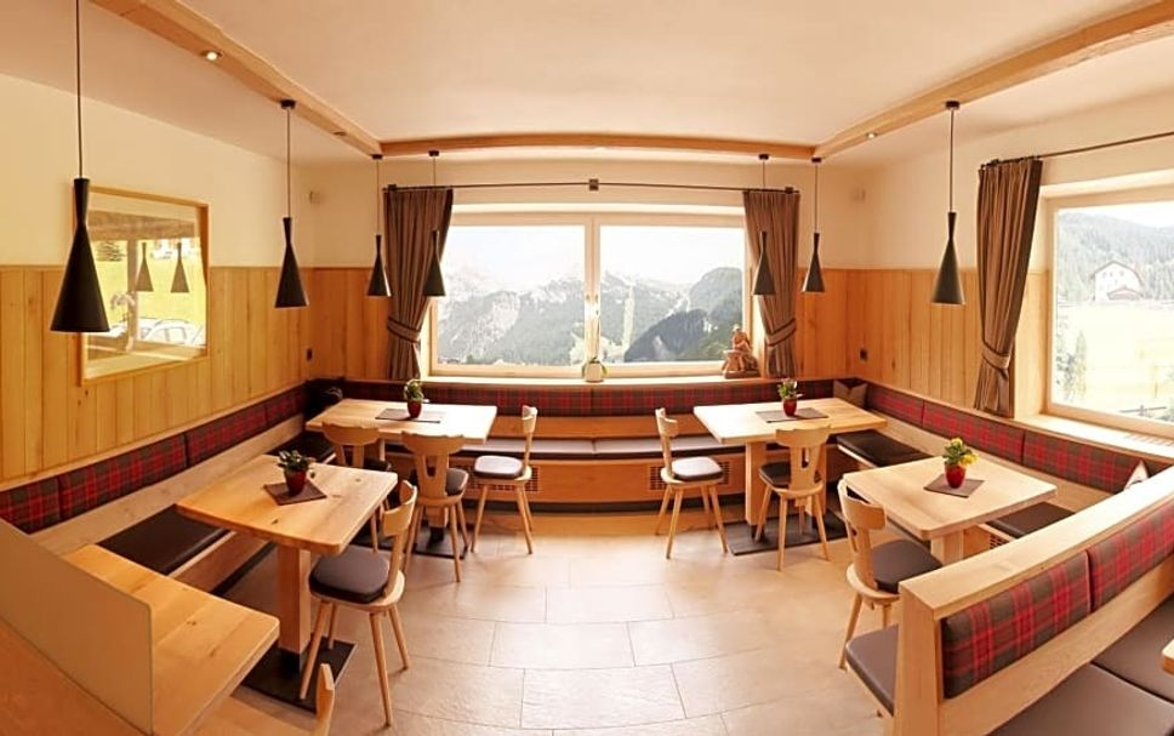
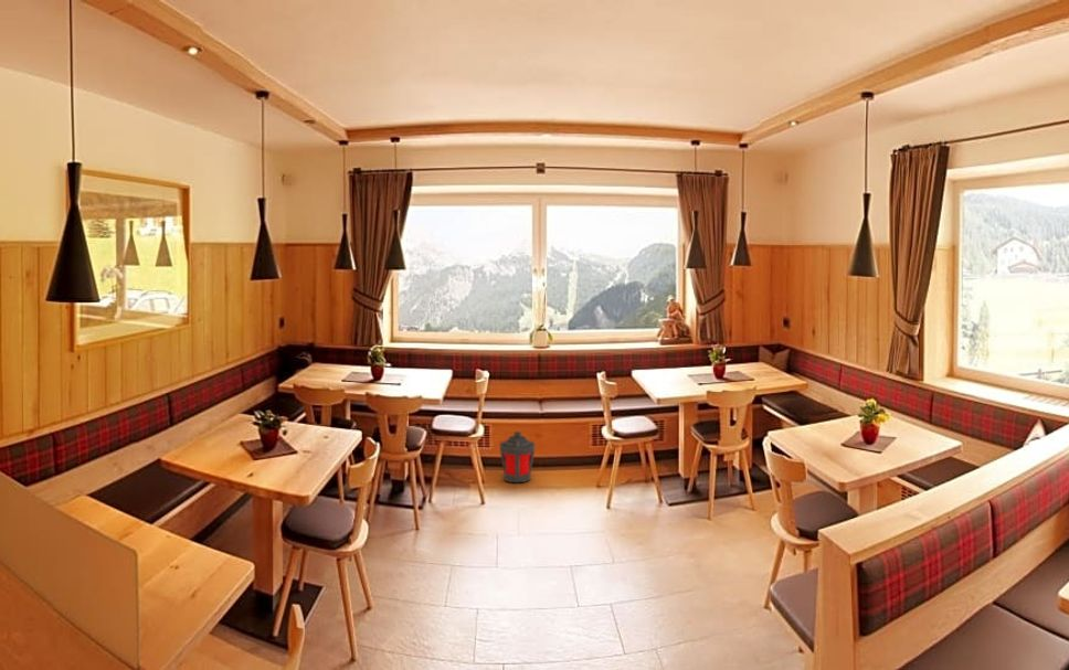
+ lantern (517, 455)
